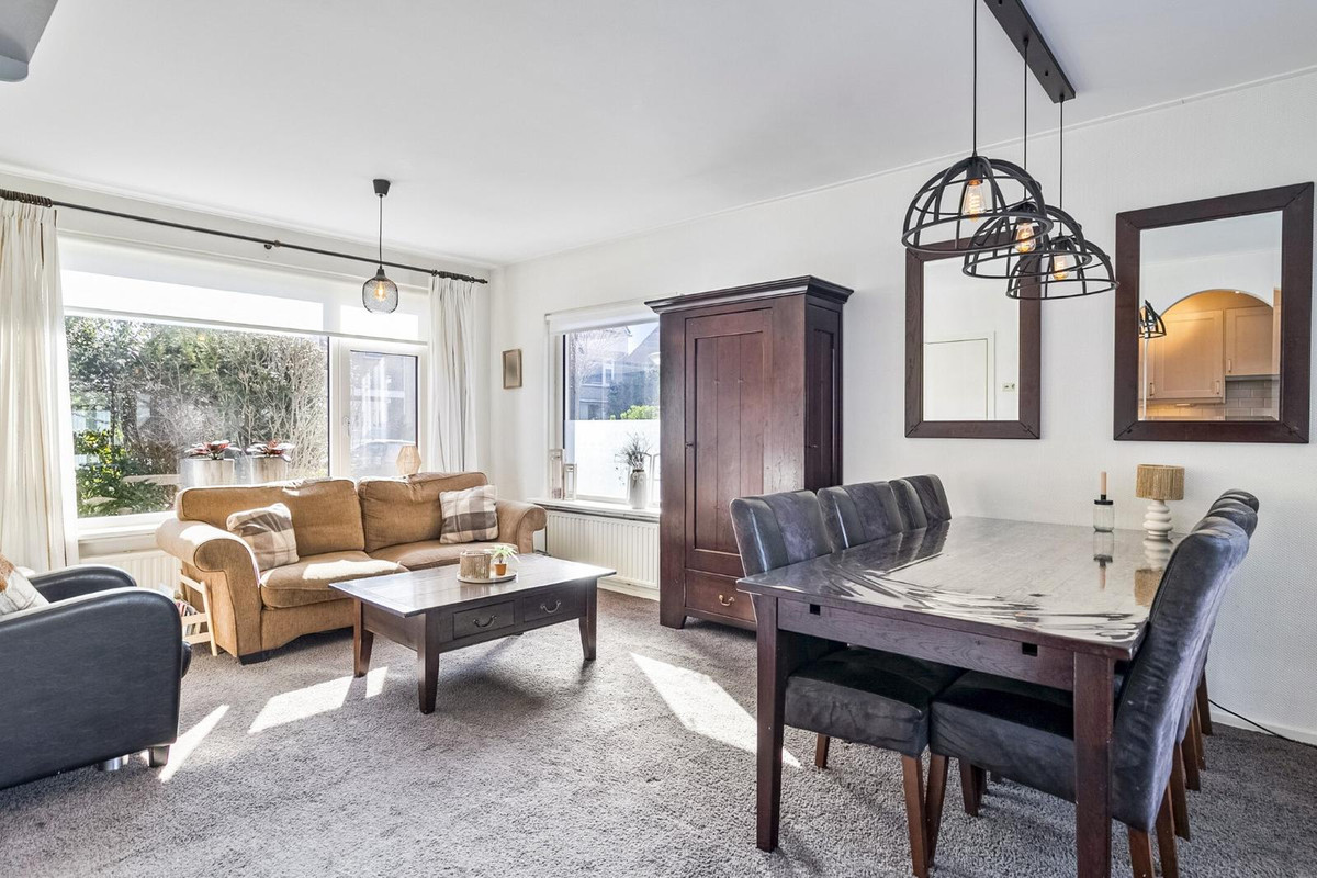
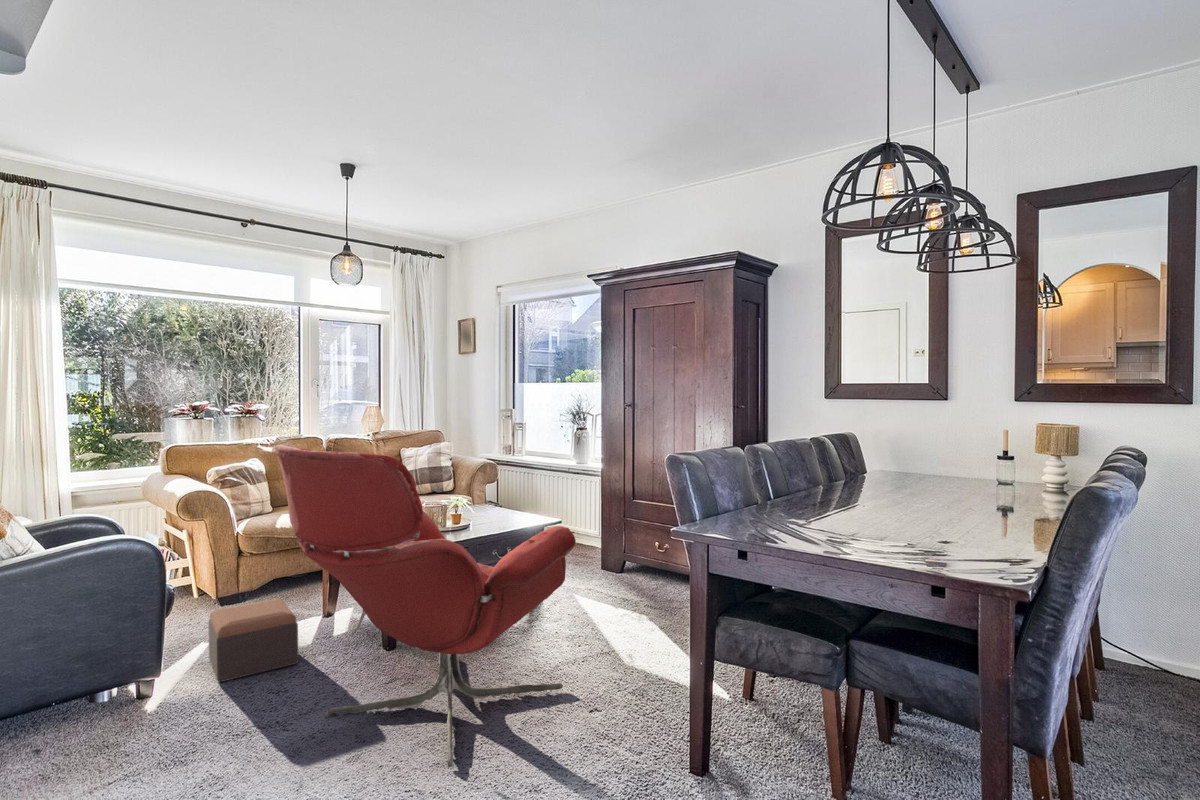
+ lounge chair (425, 577)
+ footstool (253, 635)
